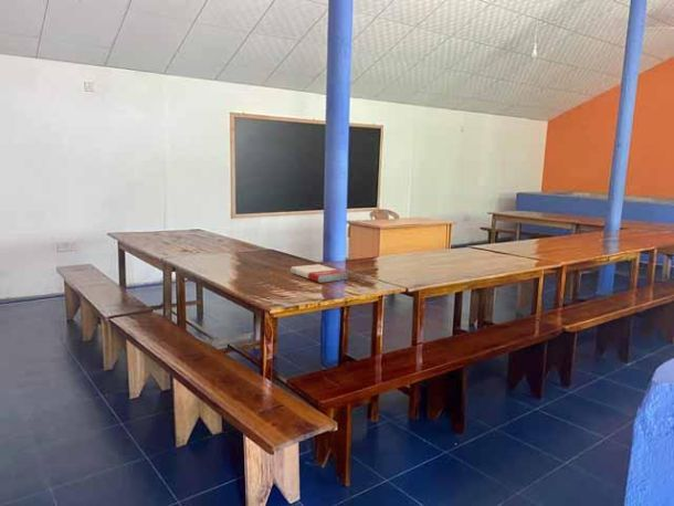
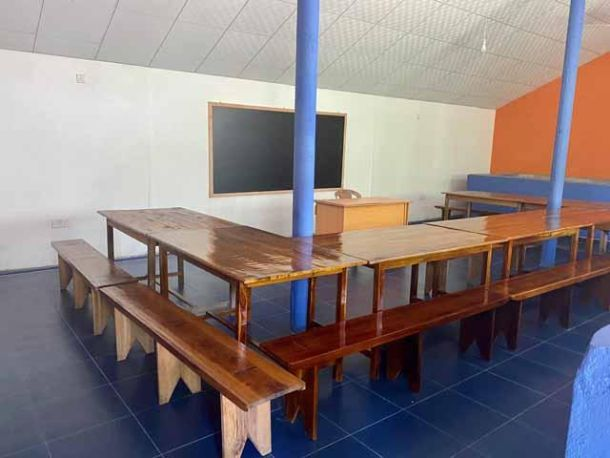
- book (318, 273)
